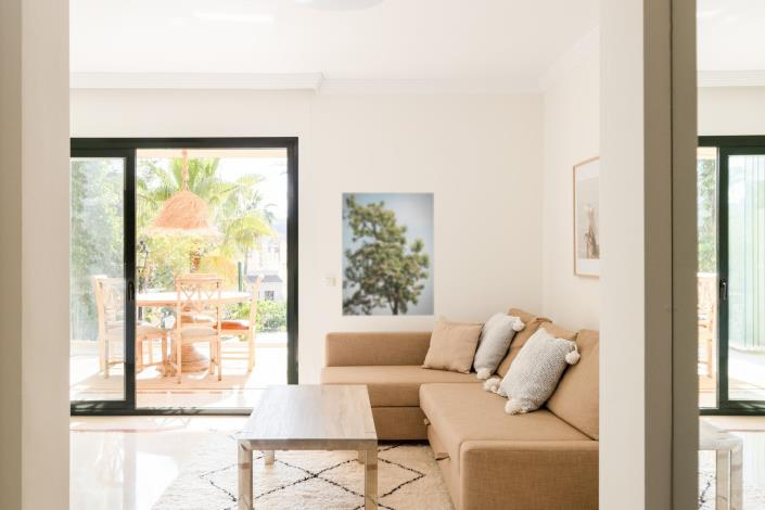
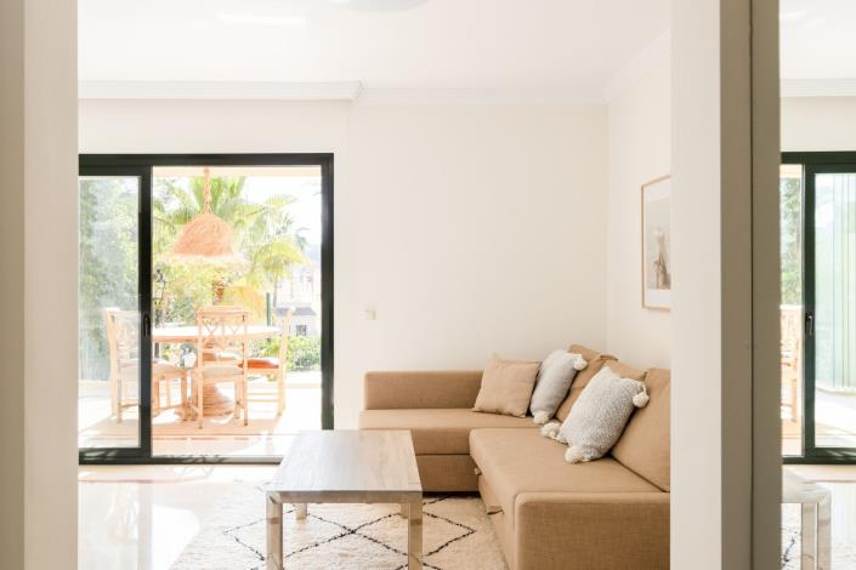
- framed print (387, 254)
